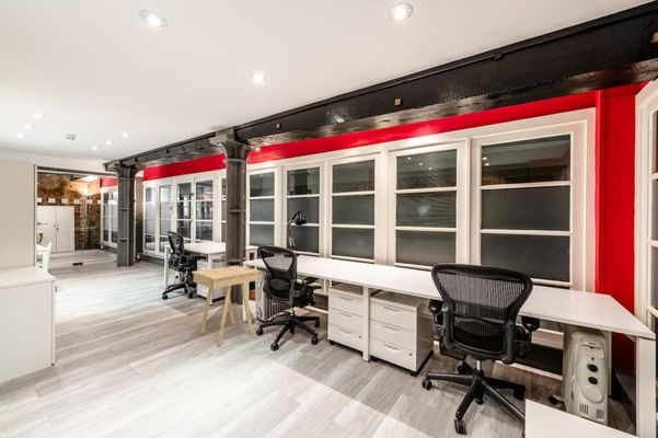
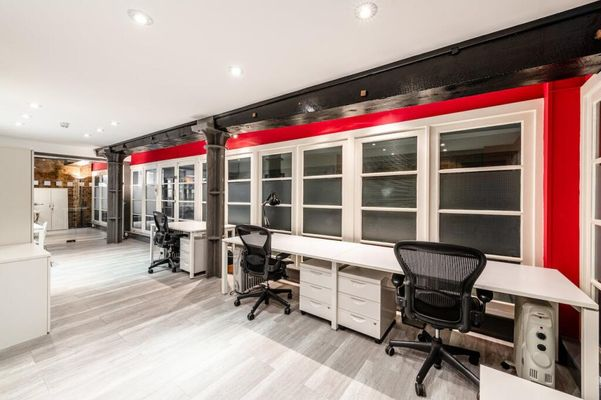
- side table (226, 302)
